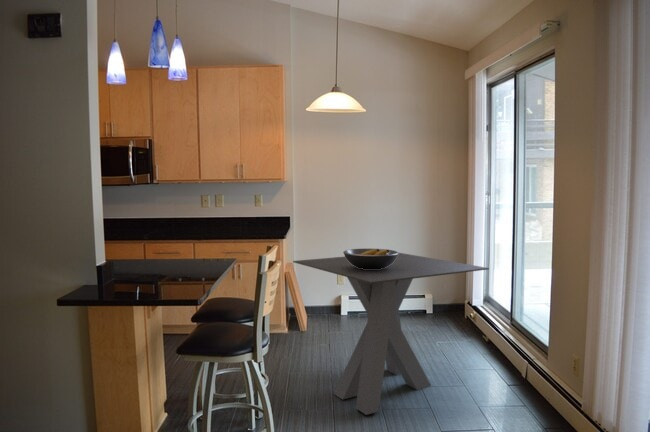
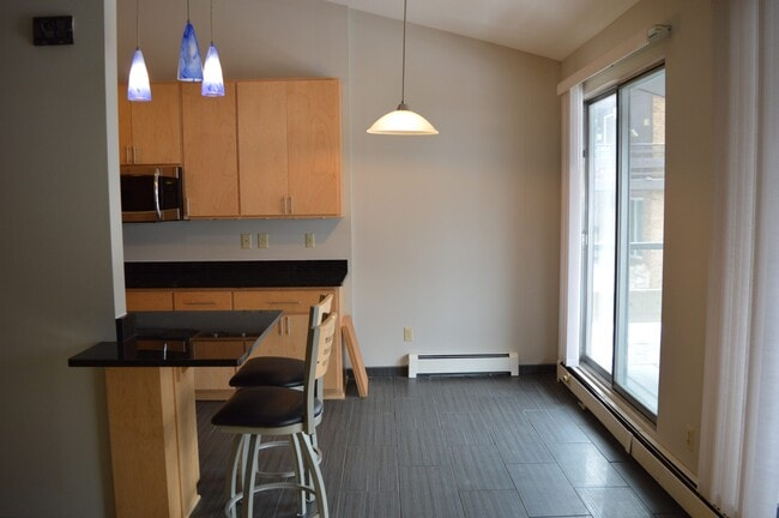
- fruit bowl (370, 257)
- dining table (385, 327)
